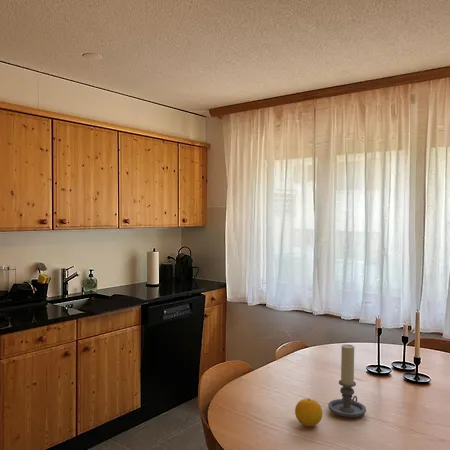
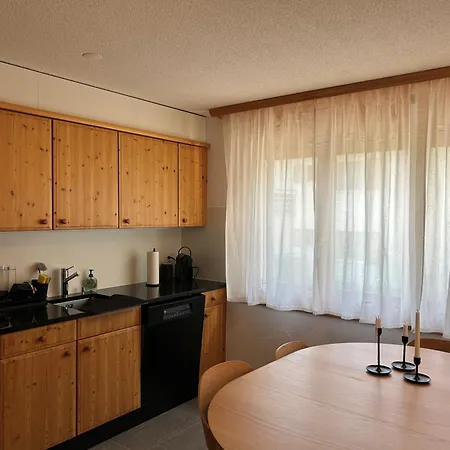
- fruit (308, 411)
- candle holder (349, 377)
